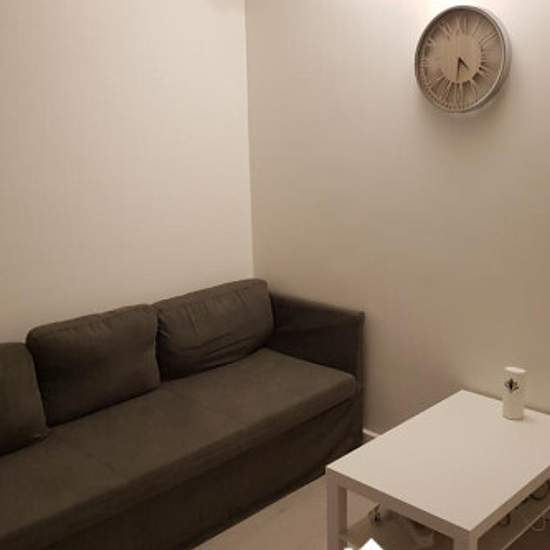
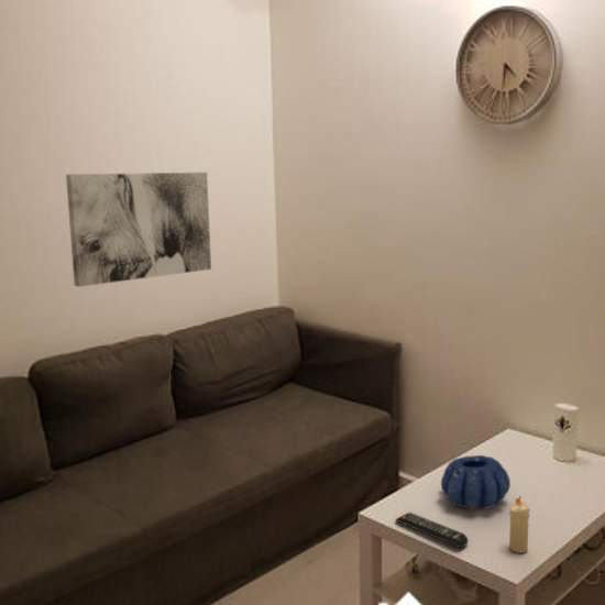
+ candle (519, 521)
+ decorative bowl (474, 480)
+ remote control (430, 528)
+ wall art (144, 226)
